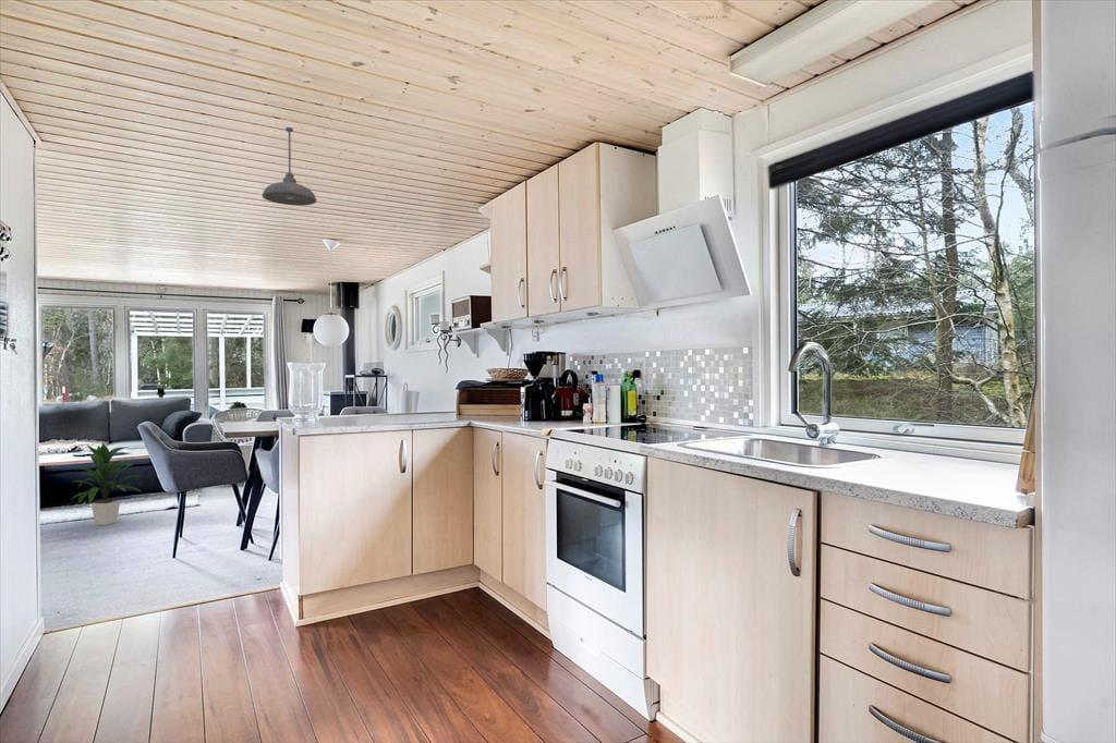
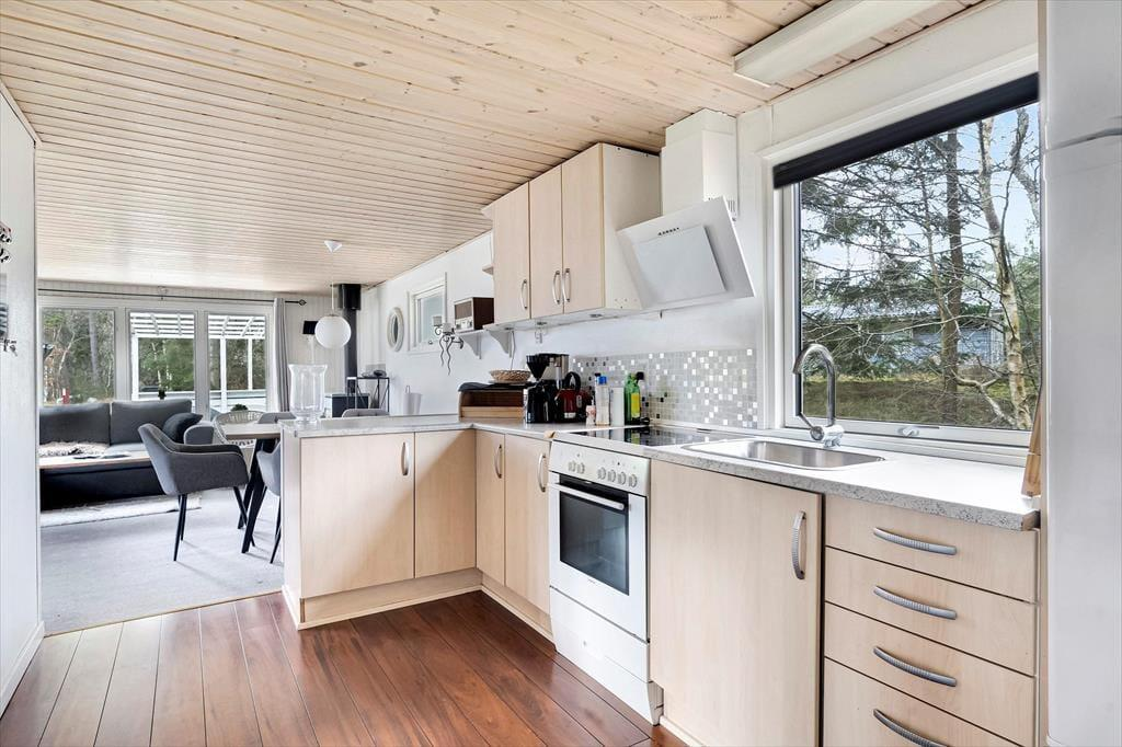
- indoor plant (105, 482)
- pendant light (289, 163)
